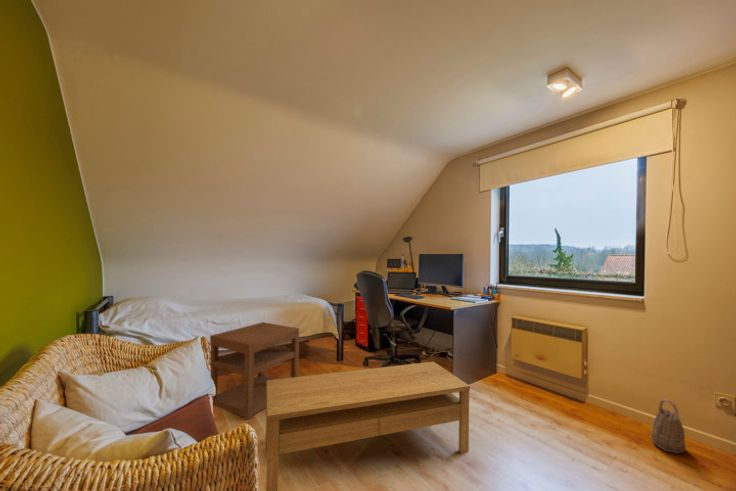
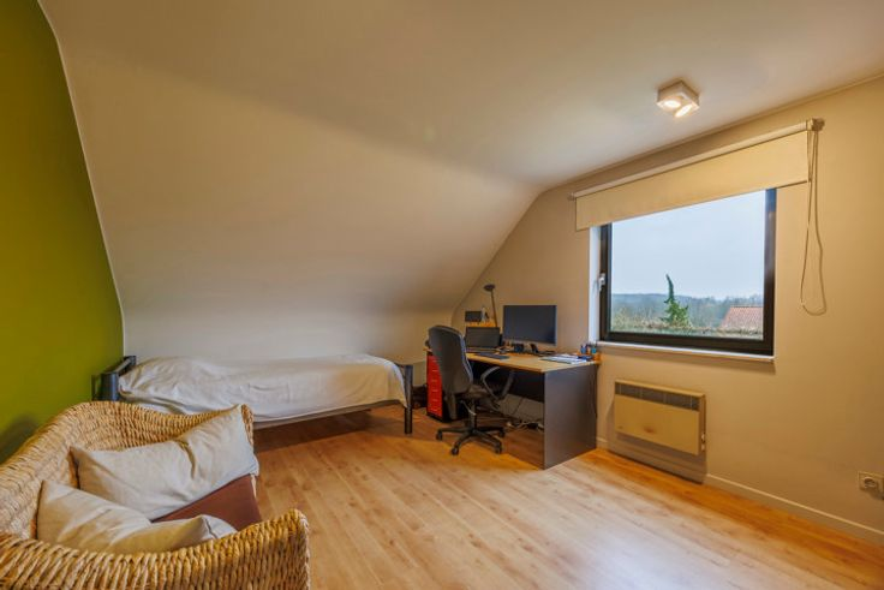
- coffee table (367, 416)
- nightstand (256, 364)
- basket (668, 421)
